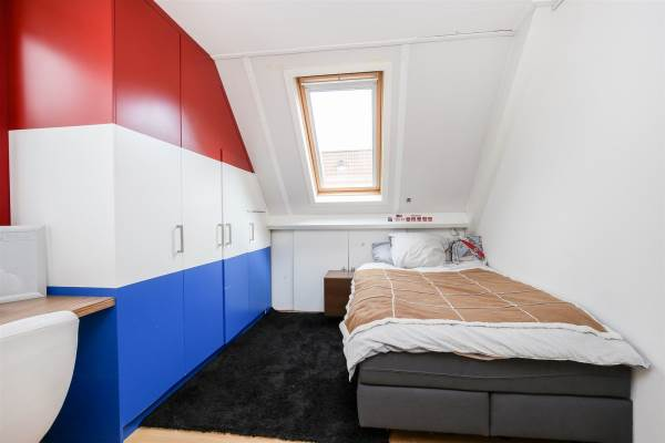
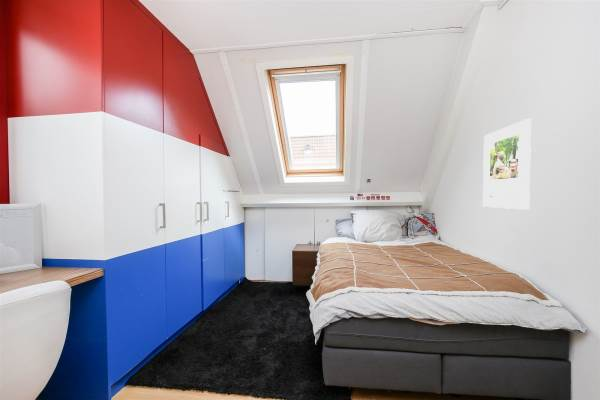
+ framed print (503, 168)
